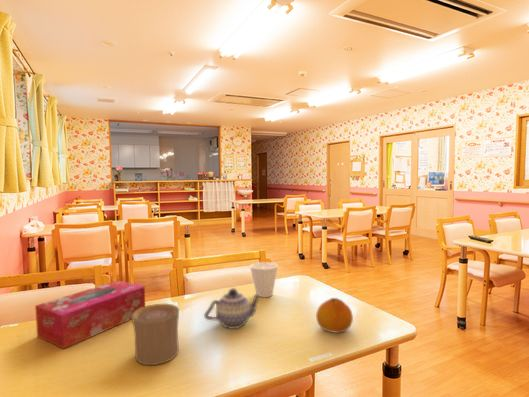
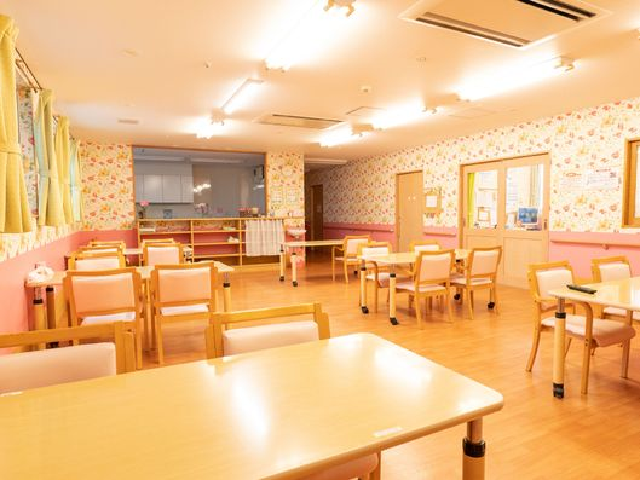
- fruit (334, 313)
- cup (264, 280)
- cup (156, 333)
- tissue box (94, 309)
- teapot (234, 306)
